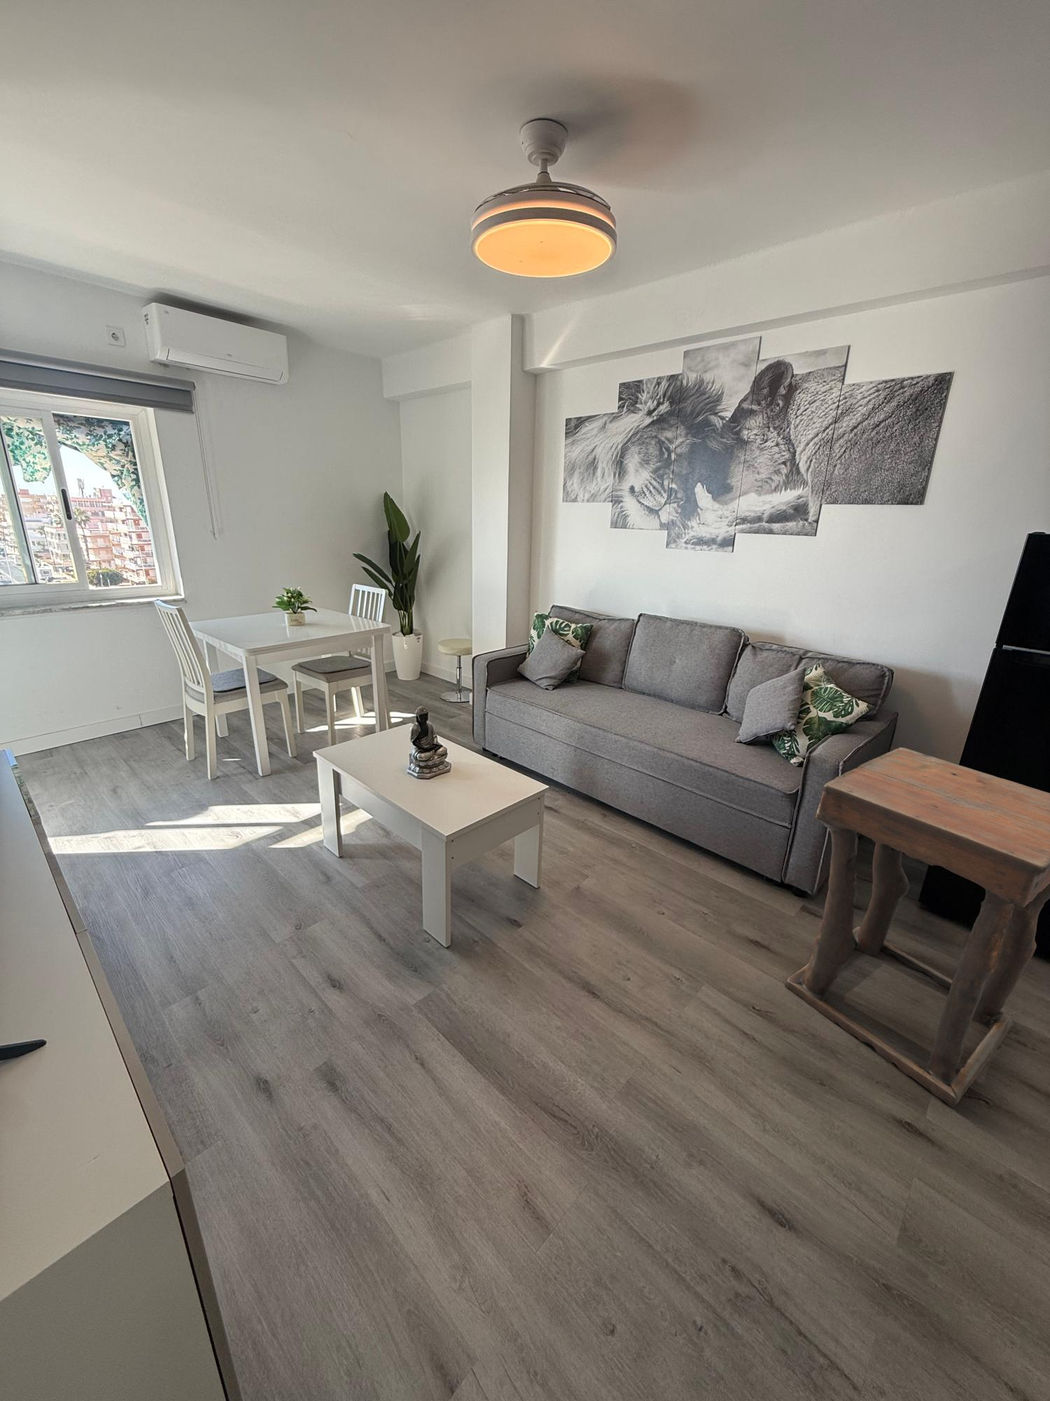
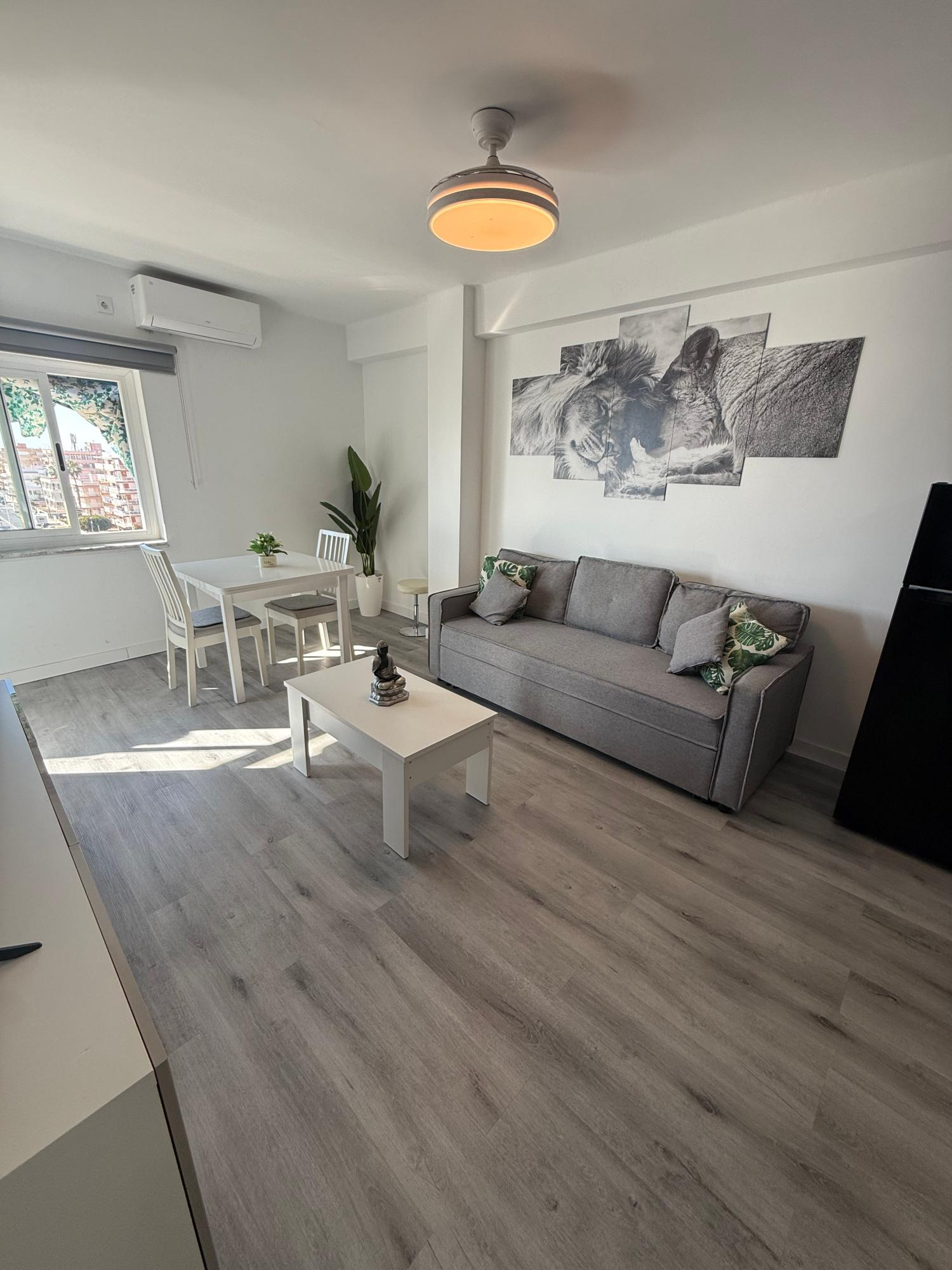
- side table (908, 891)
